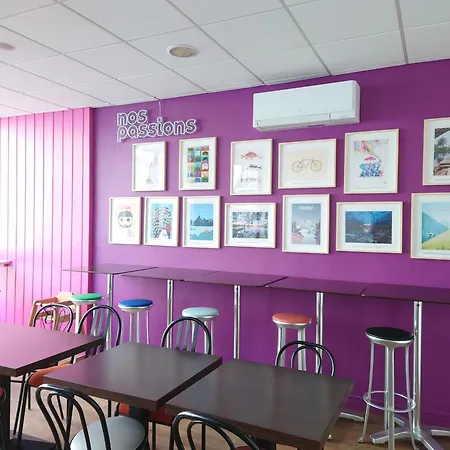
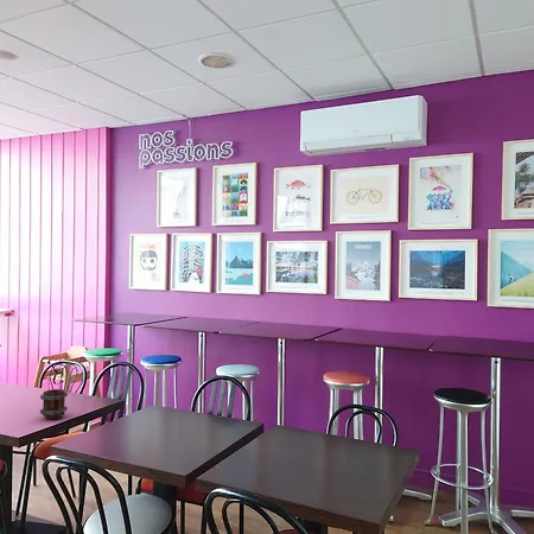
+ mug (55, 403)
